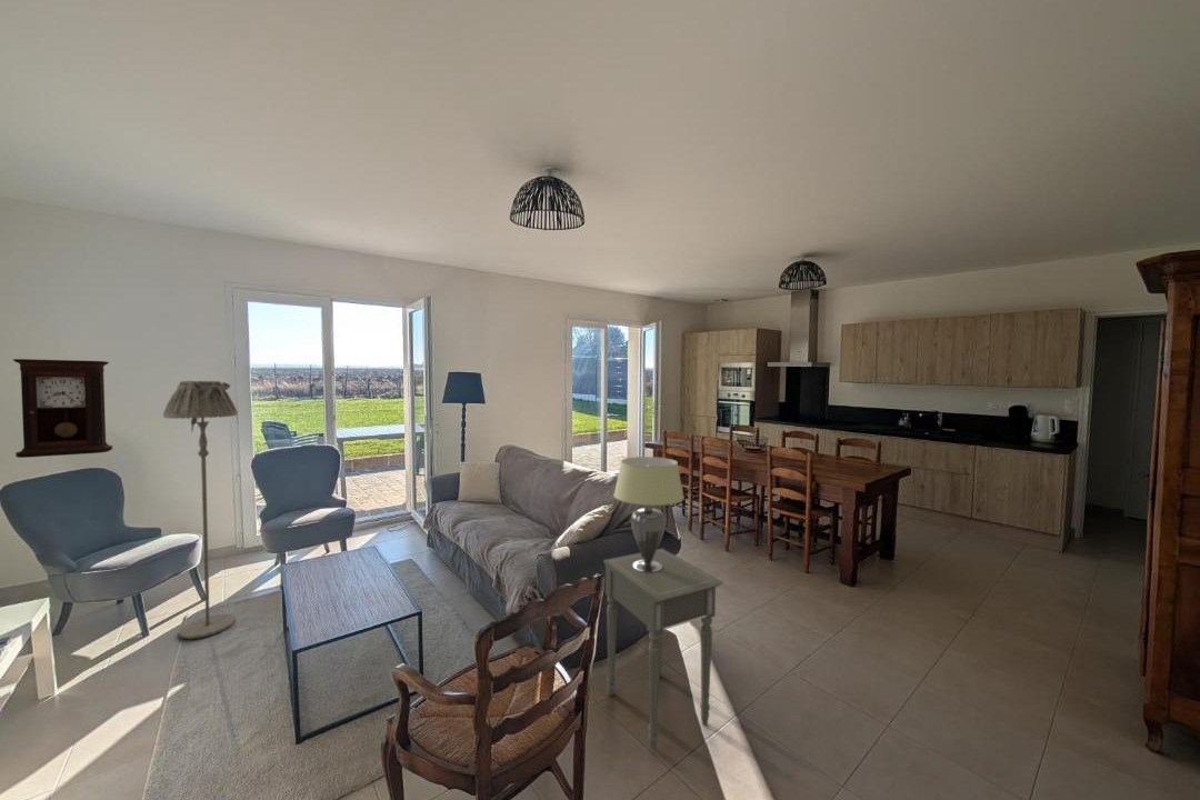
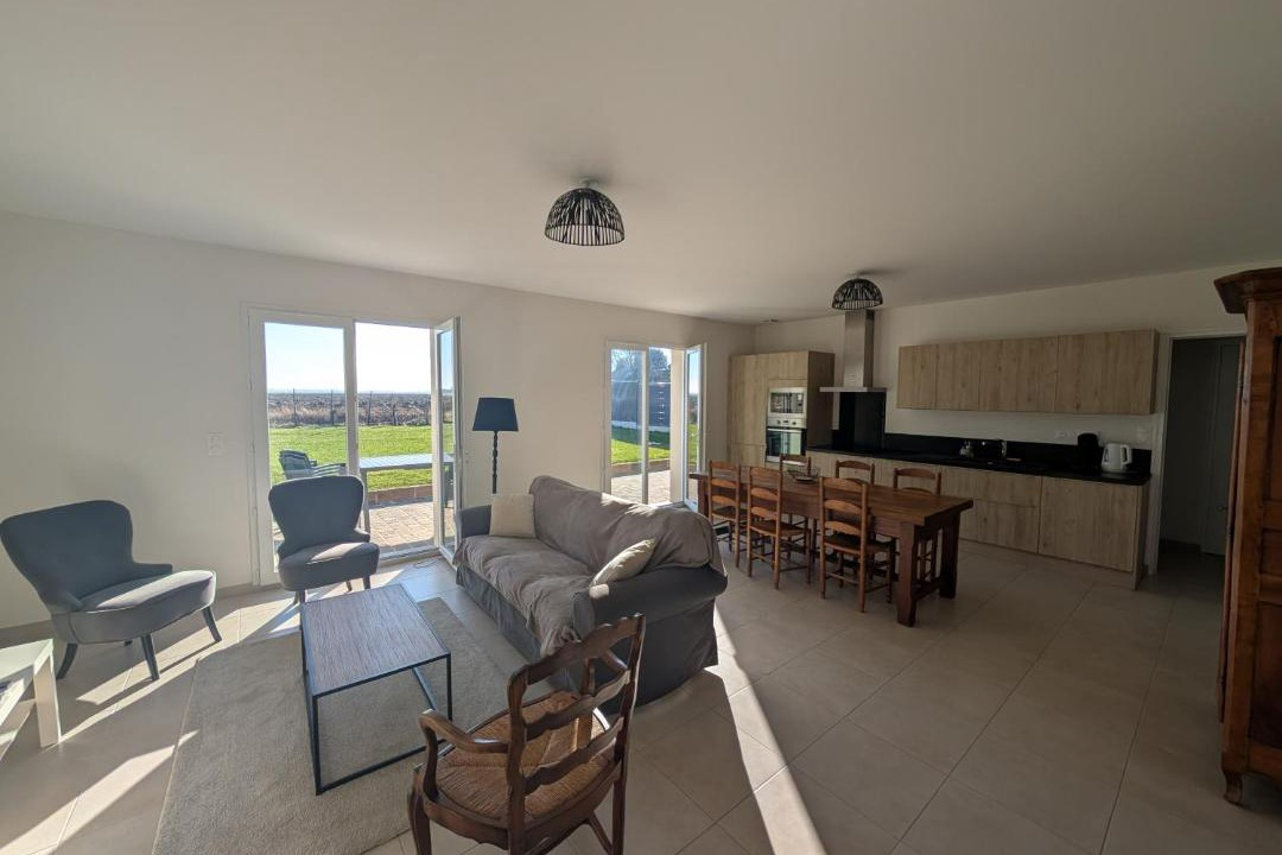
- side table (659, 639)
- pendulum clock (63, 407)
- floor lamp (203, 504)
- lampshade (648, 513)
